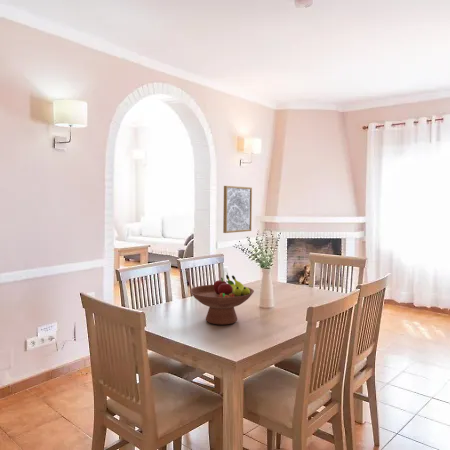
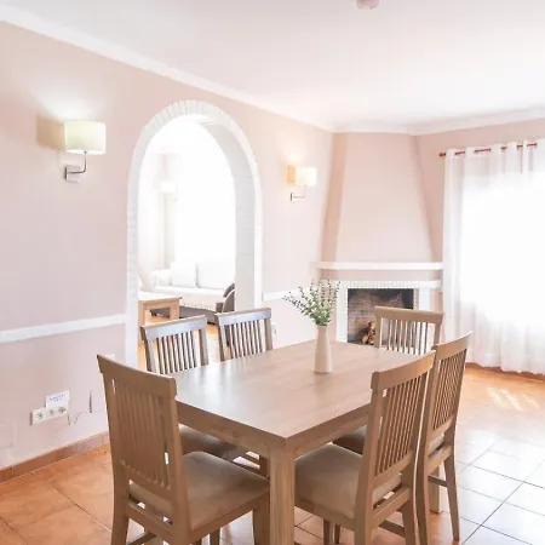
- fruit bowl (221, 299)
- wall art (238, 209)
